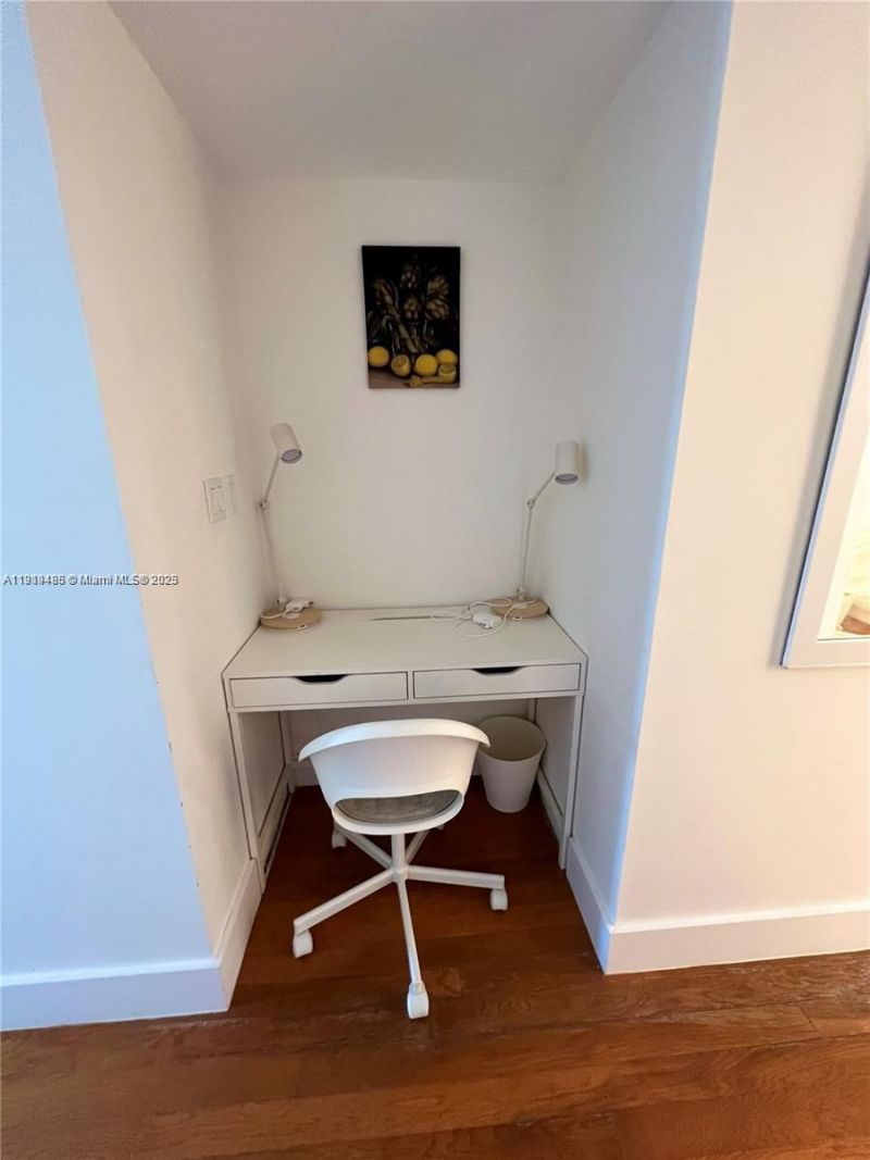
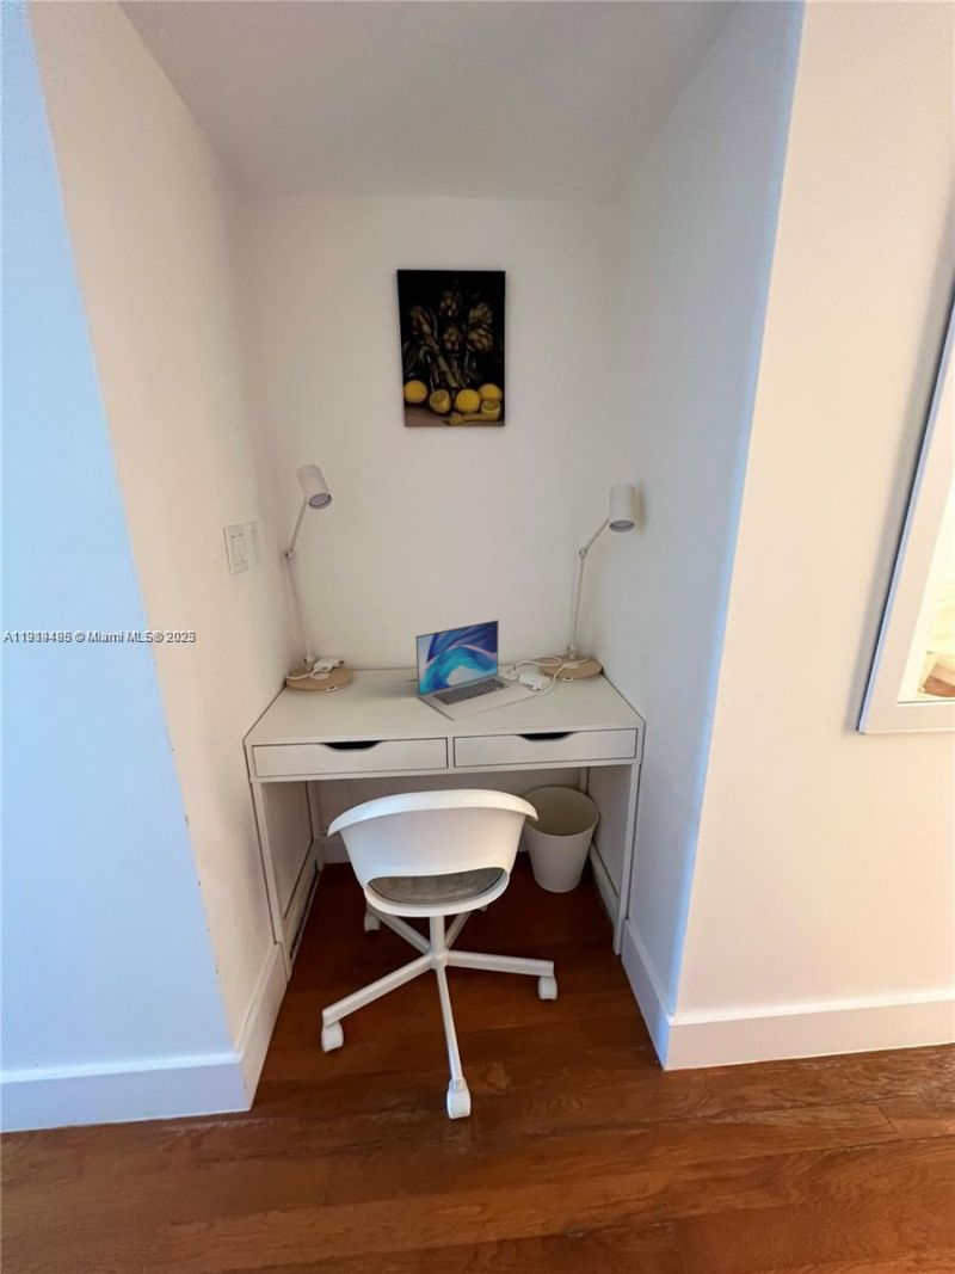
+ laptop (478, 666)
